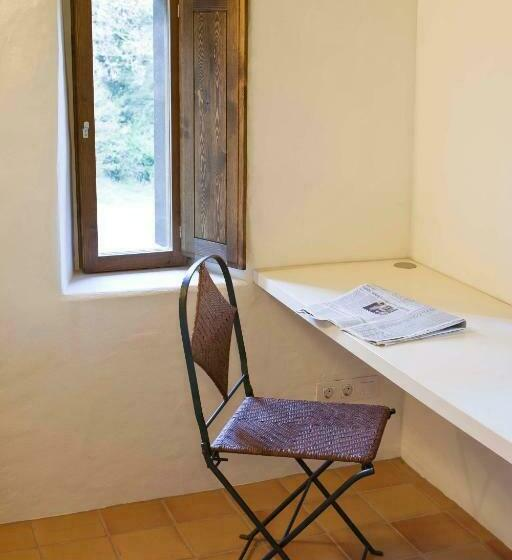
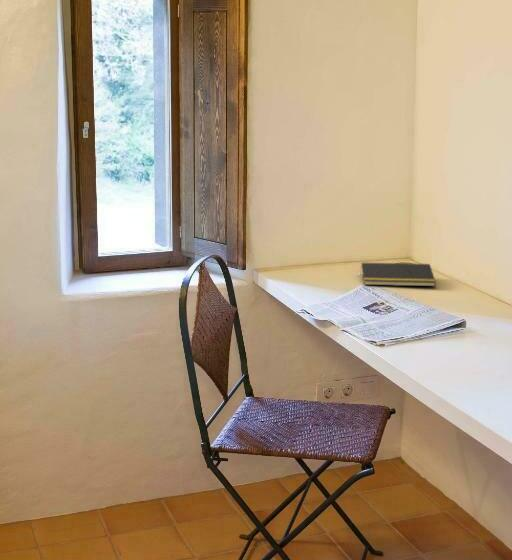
+ notepad (397, 274)
